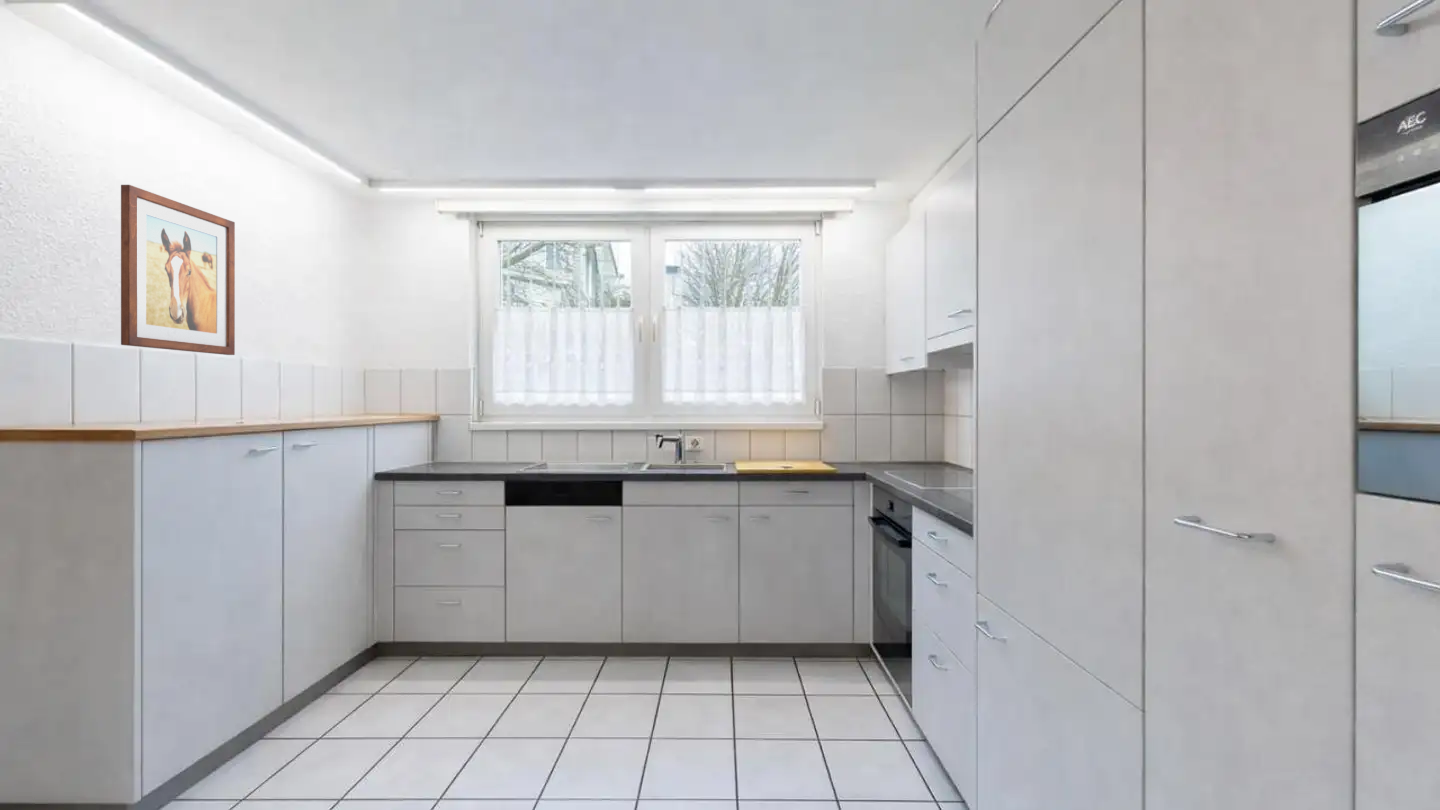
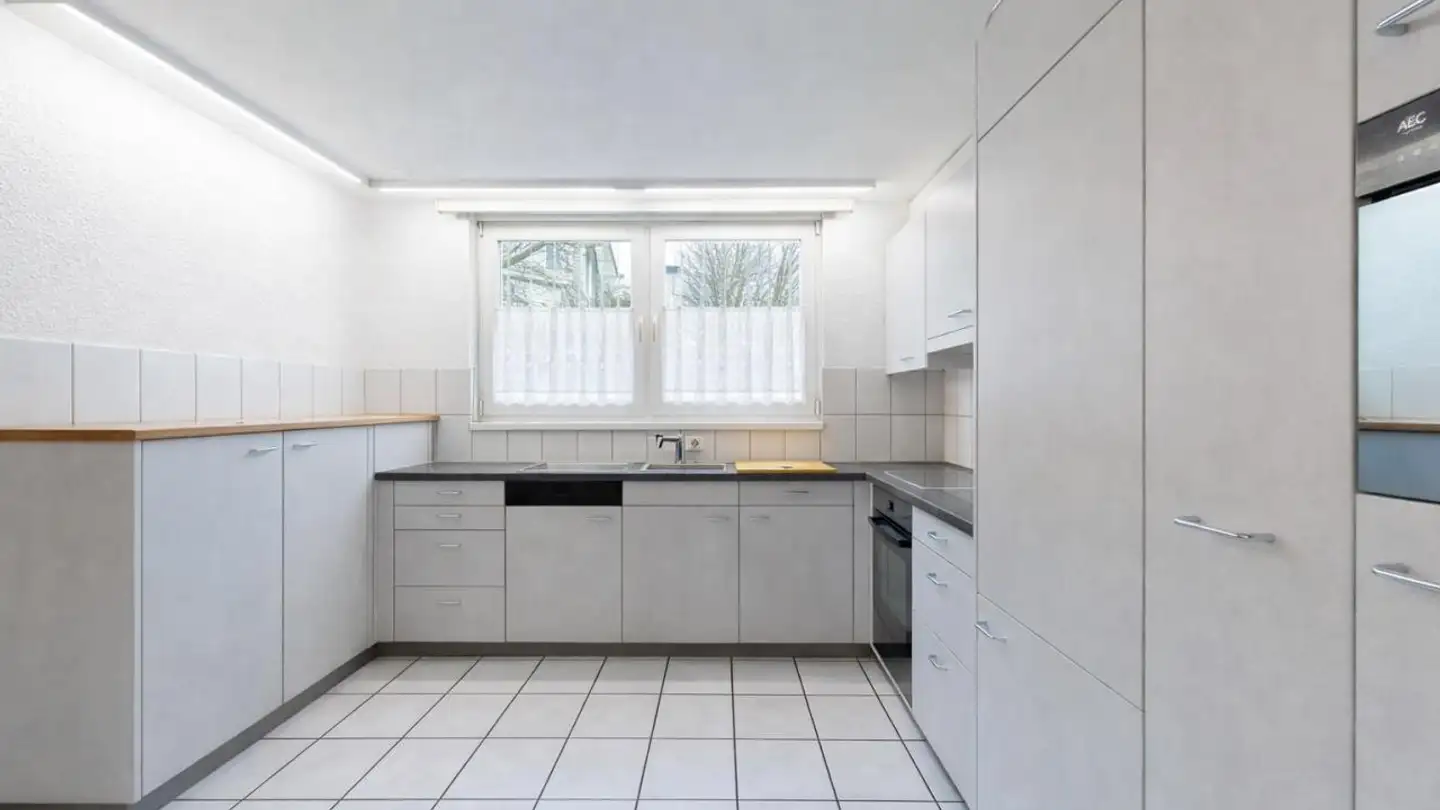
- wall art (183, 277)
